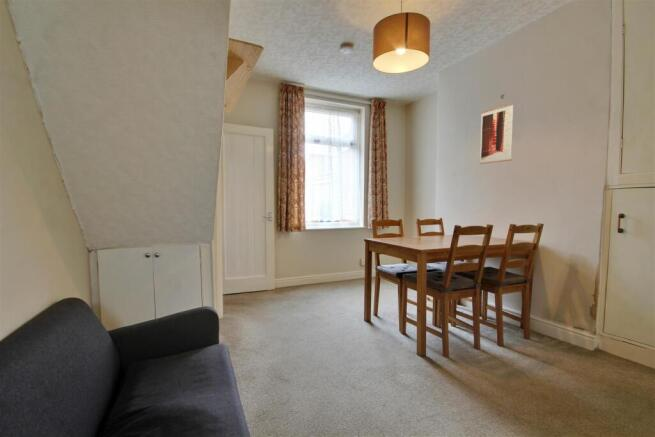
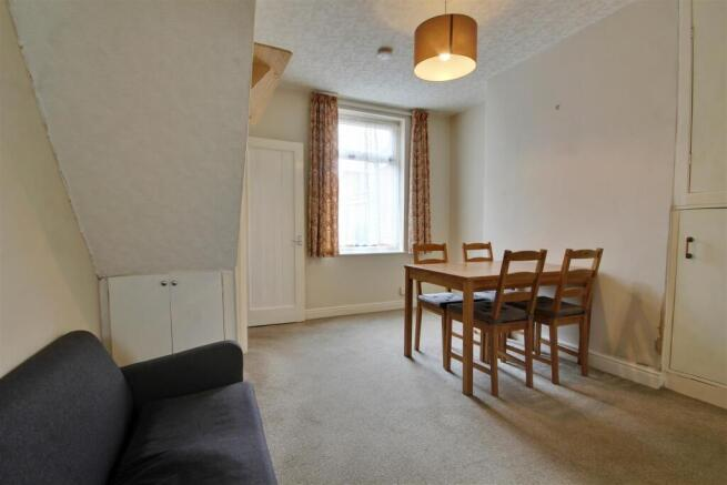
- wall art (495, 135)
